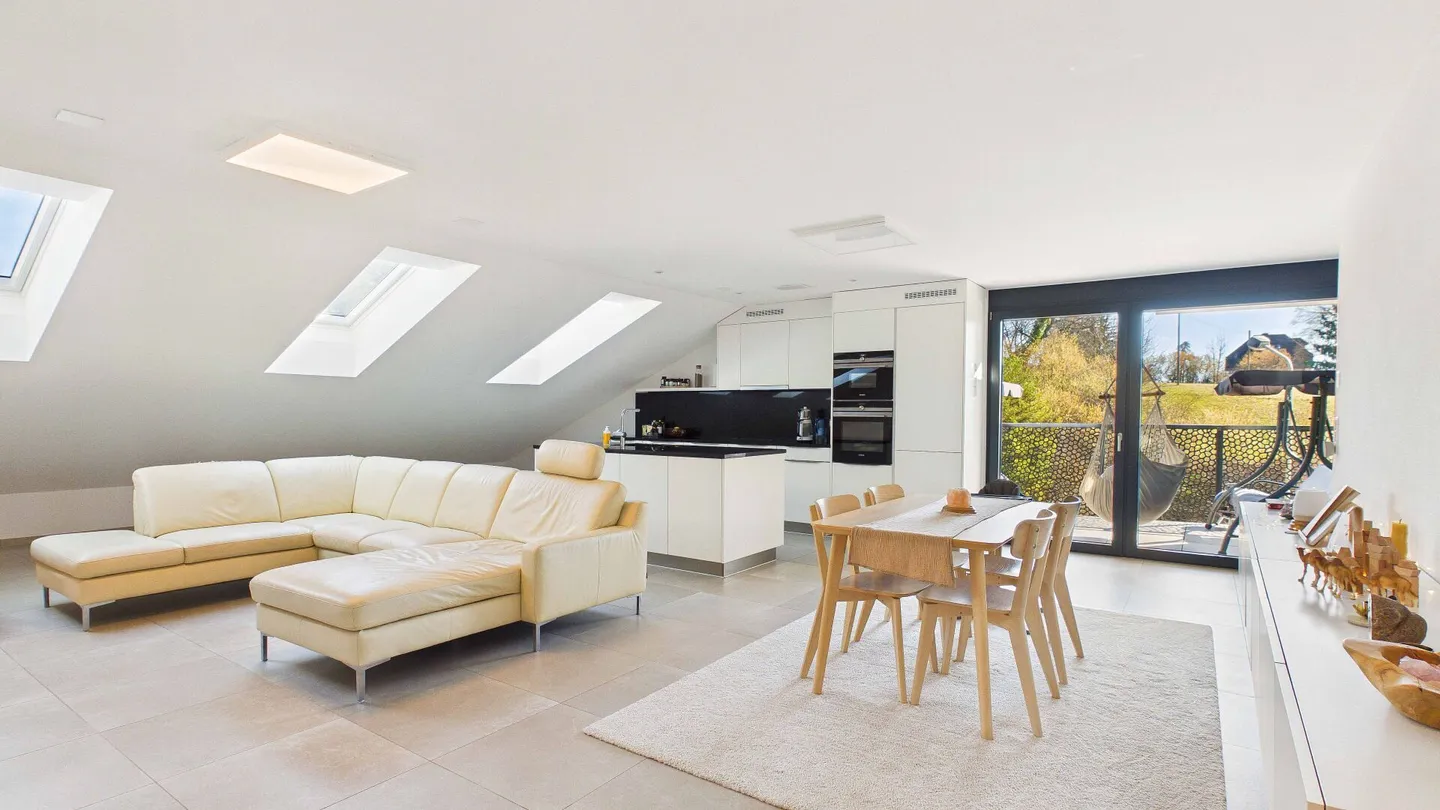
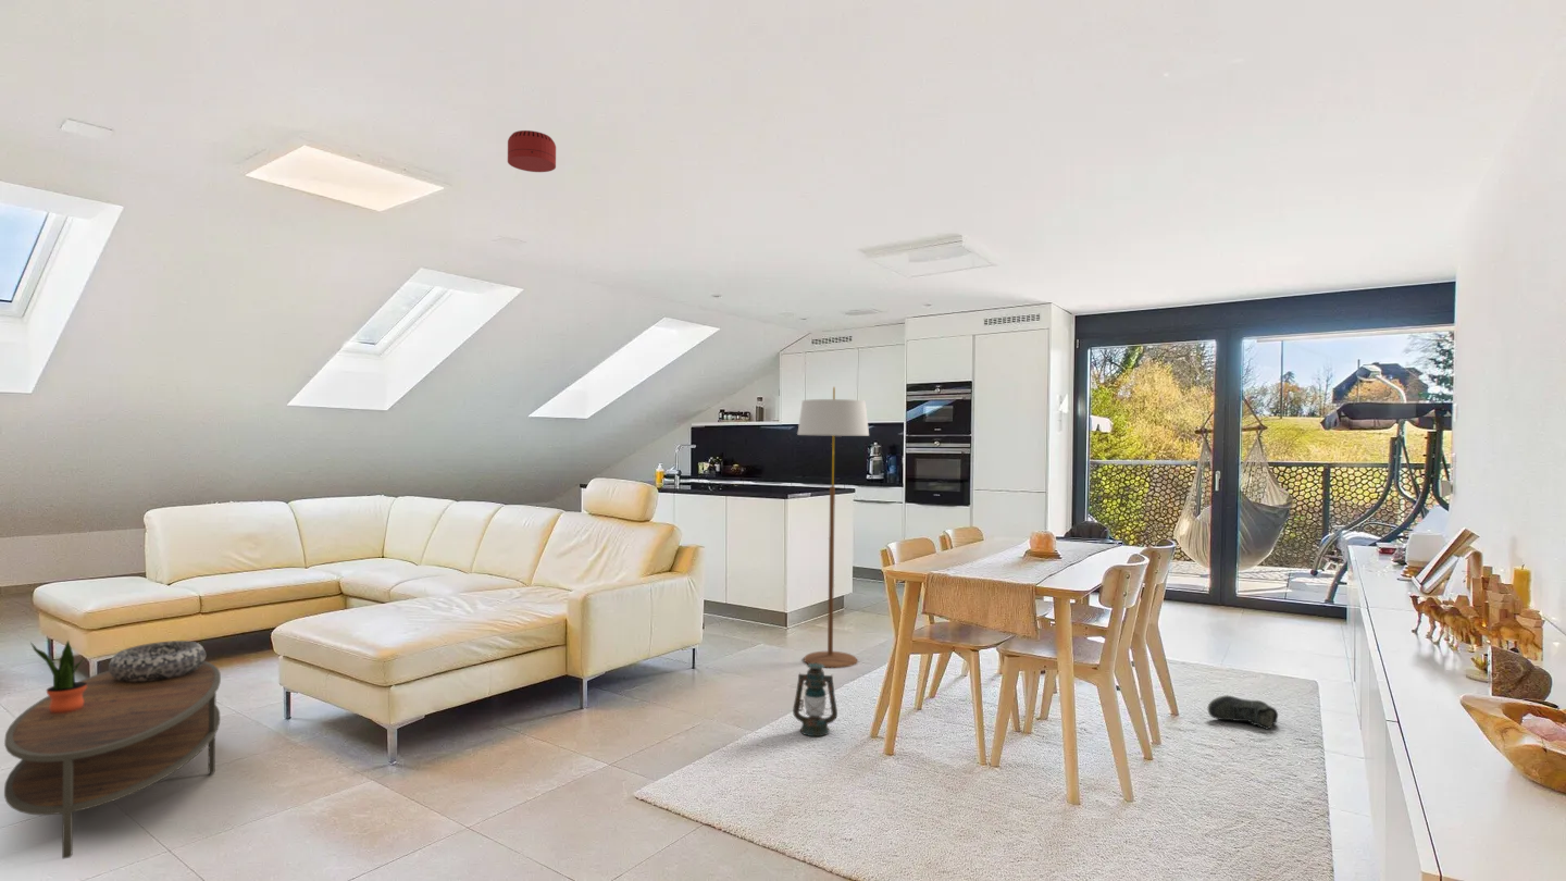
+ smoke detector (532, 150)
+ coffee table (124, 742)
+ potted plant (58, 673)
+ floor lamp (832, 522)
+ decorative bowl (158, 660)
+ sneaker (1245, 711)
+ lantern (815, 696)
